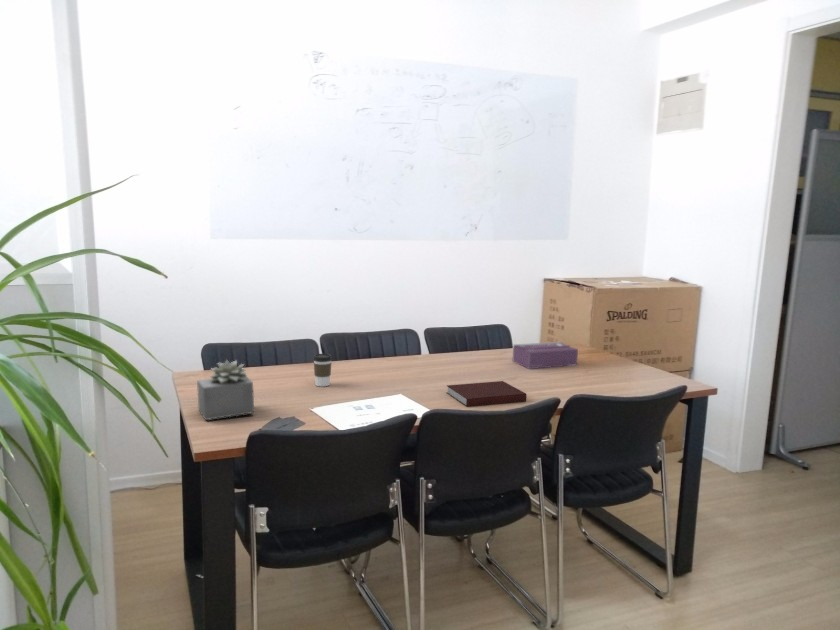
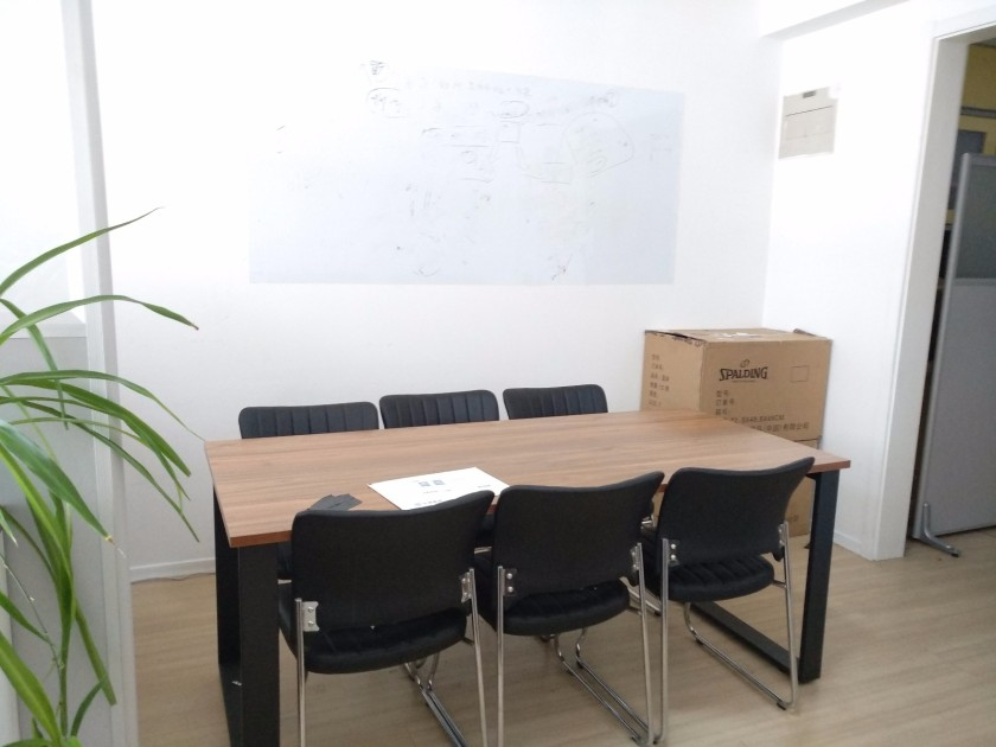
- tissue box (545, 354)
- coffee cup (322, 370)
- succulent plant (225, 387)
- notebook (485, 393)
